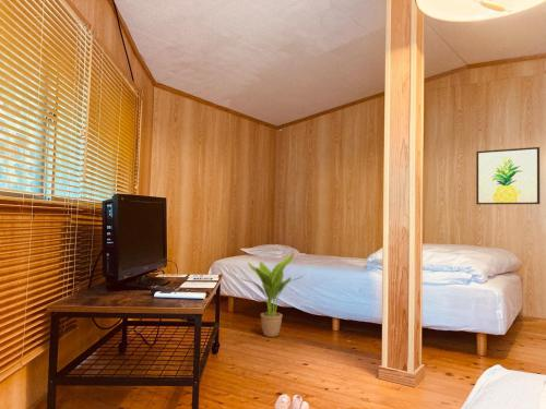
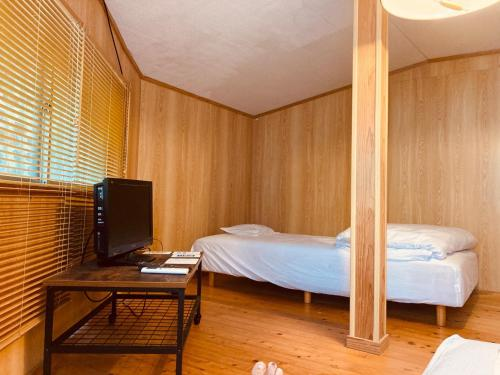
- potted plant (269, 292)
- wall art (507, 177)
